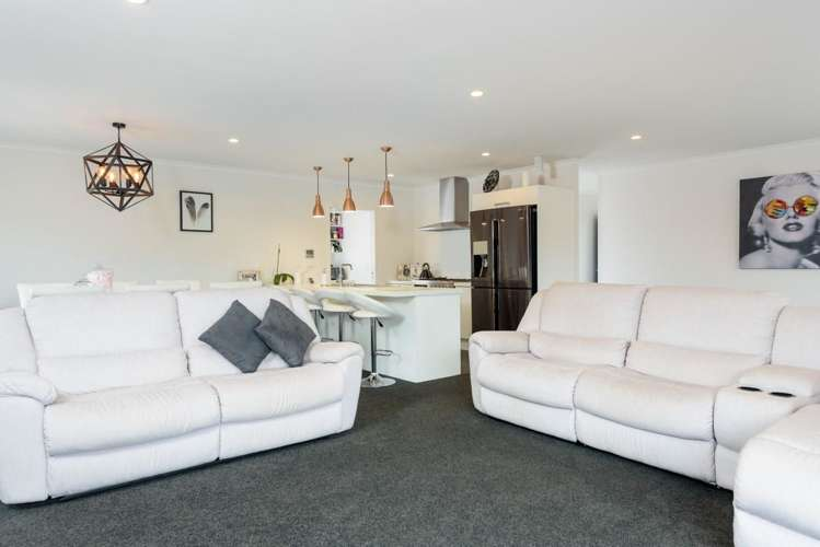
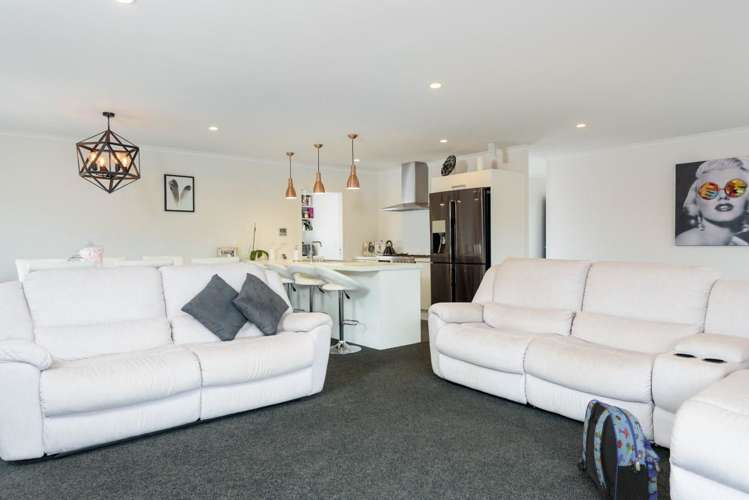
+ backpack (617, 445)
